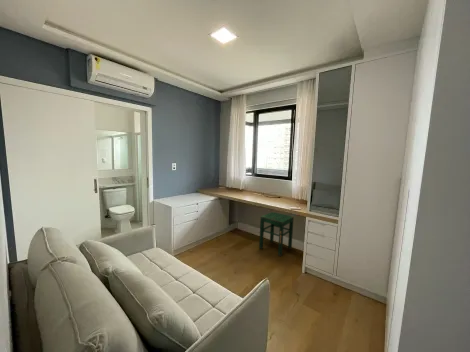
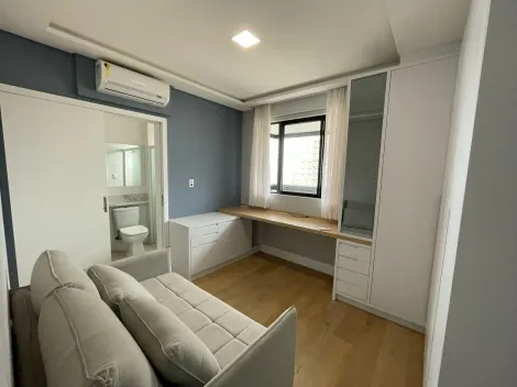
- stool (276, 234)
